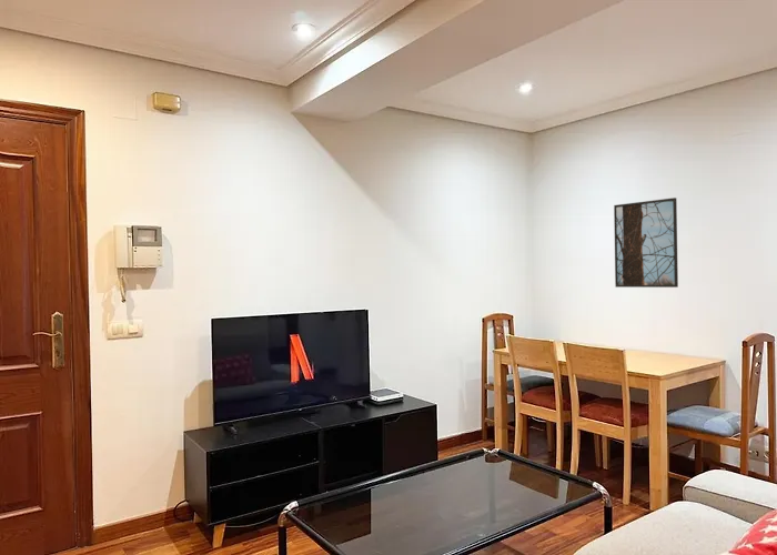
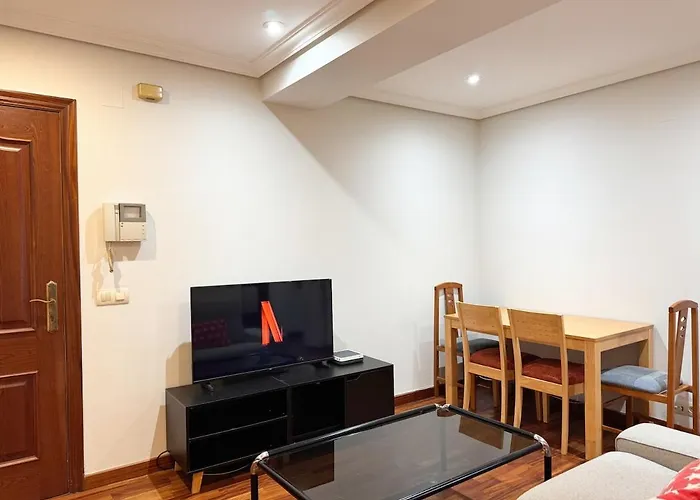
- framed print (644, 244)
